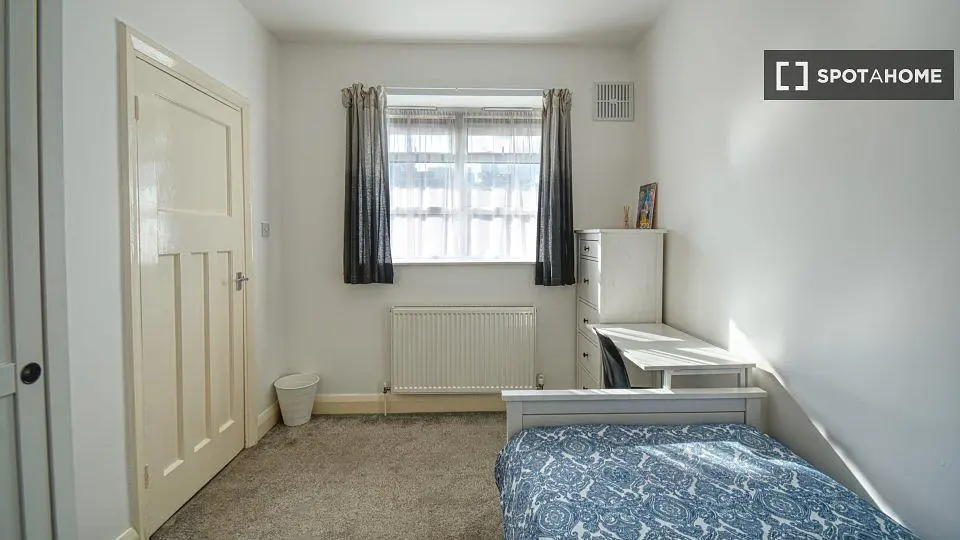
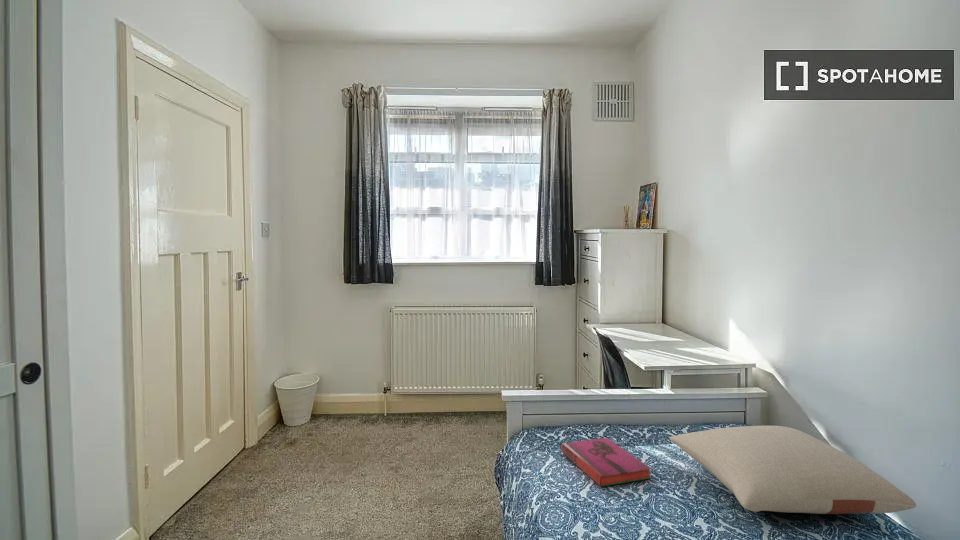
+ pillow (773, 465)
+ hardback book (603, 459)
